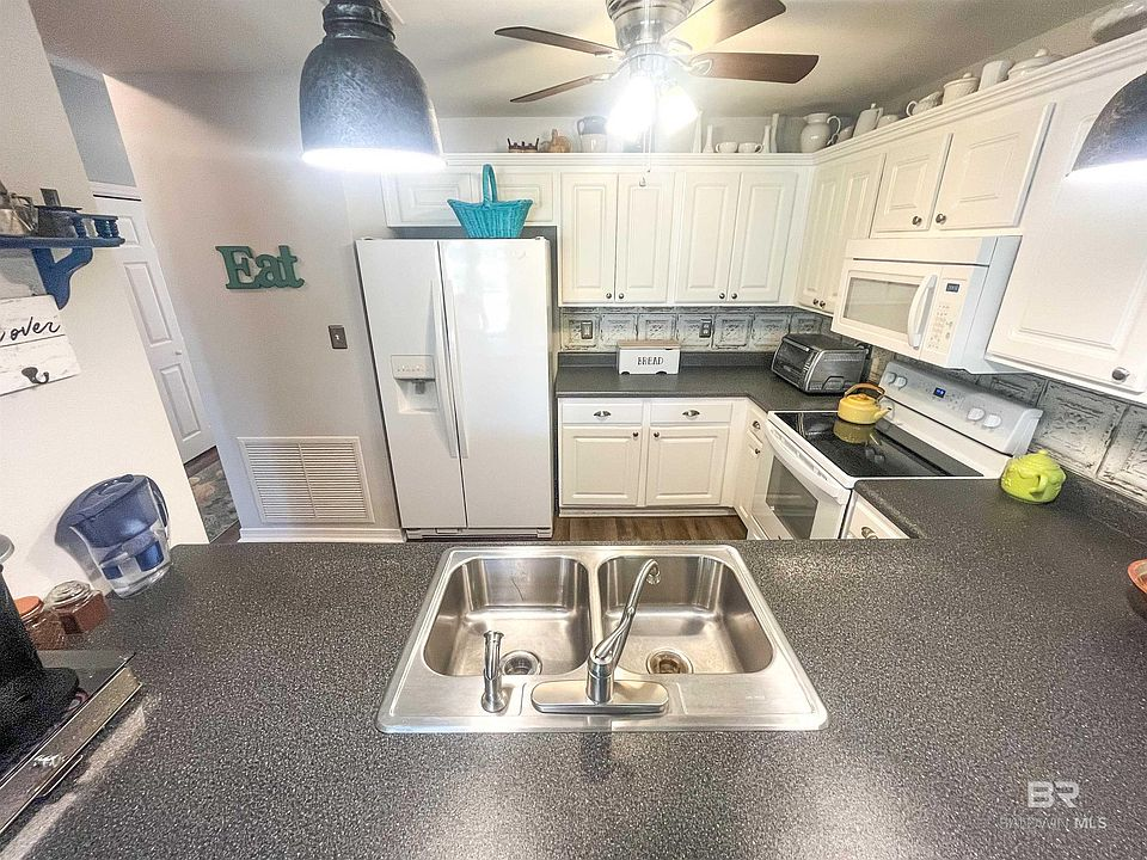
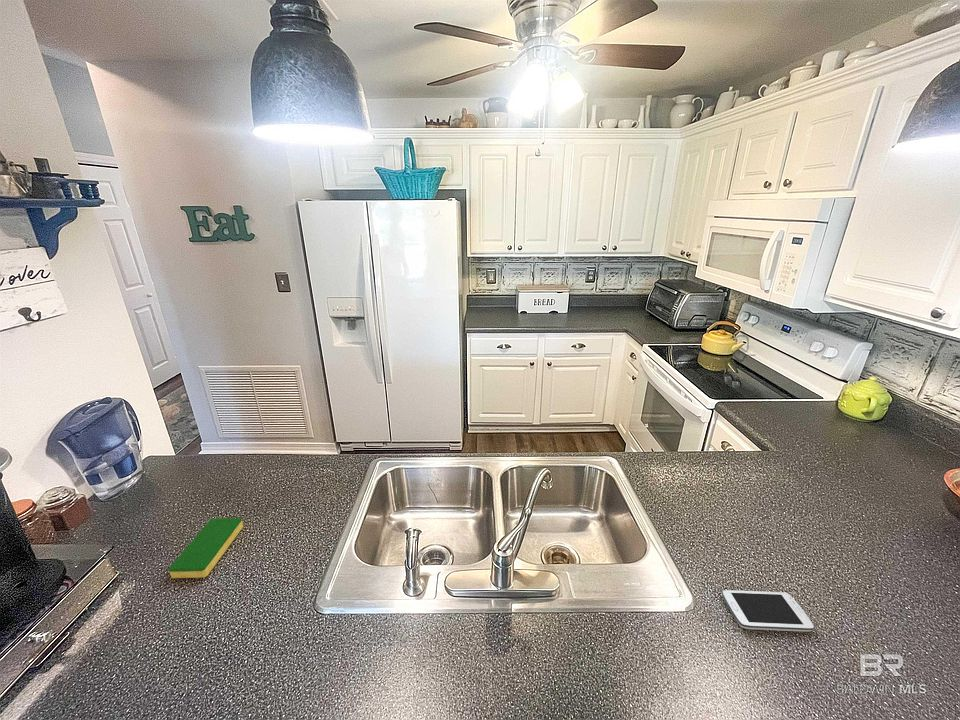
+ dish sponge (208, 545)
+ smartphone (765, 609)
